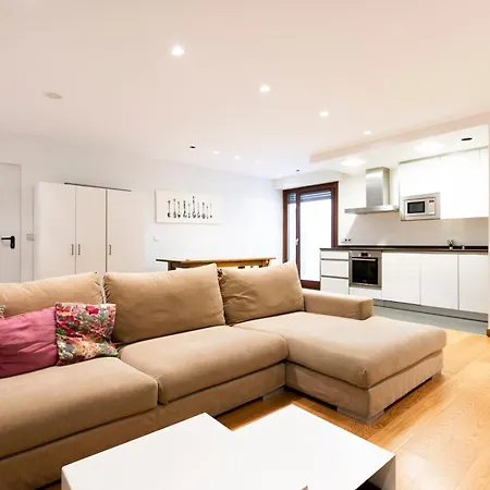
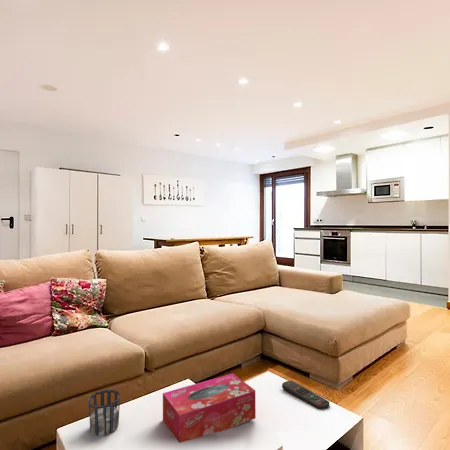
+ remote control (304, 394)
+ tissue box (209, 405)
+ cup (104, 412)
